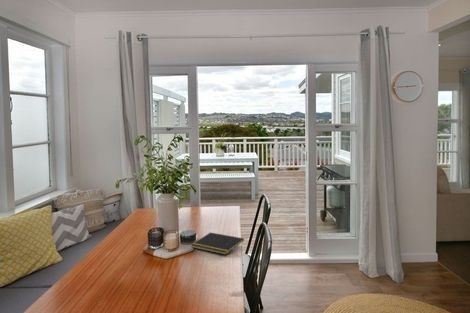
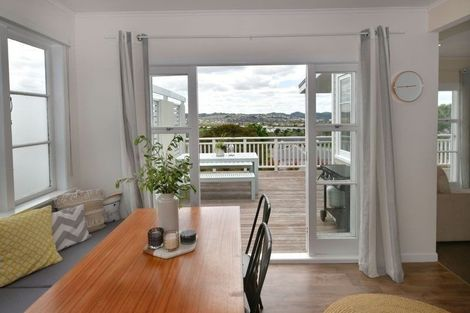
- notepad (217, 242)
